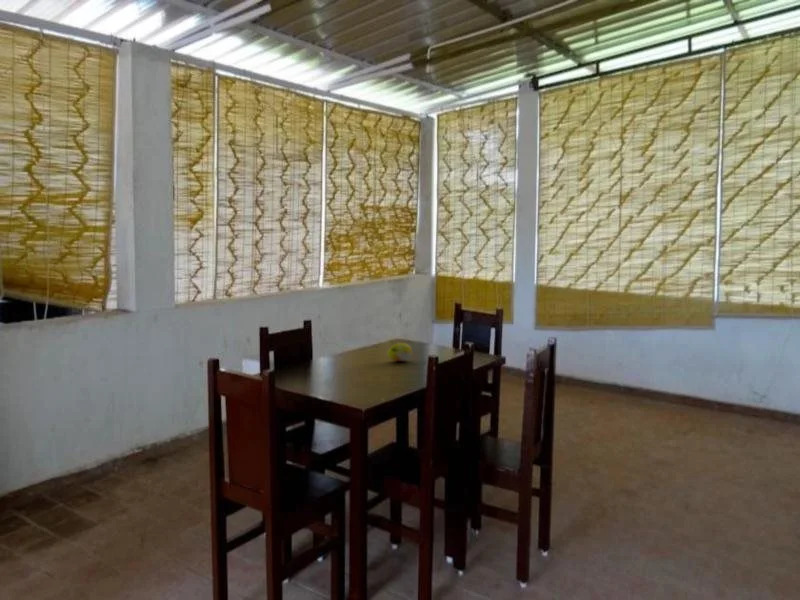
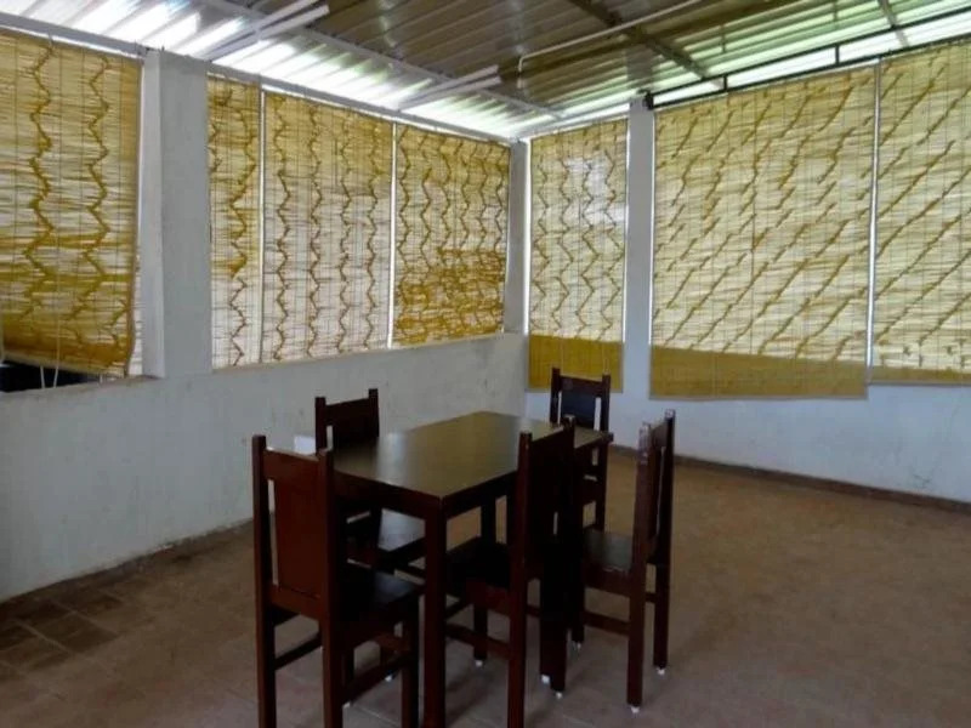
- fruit (399, 352)
